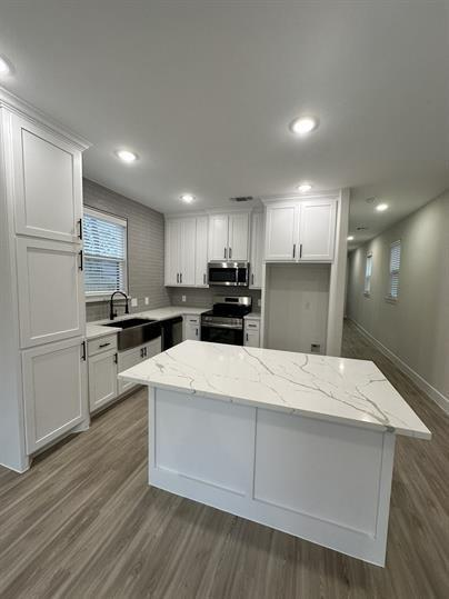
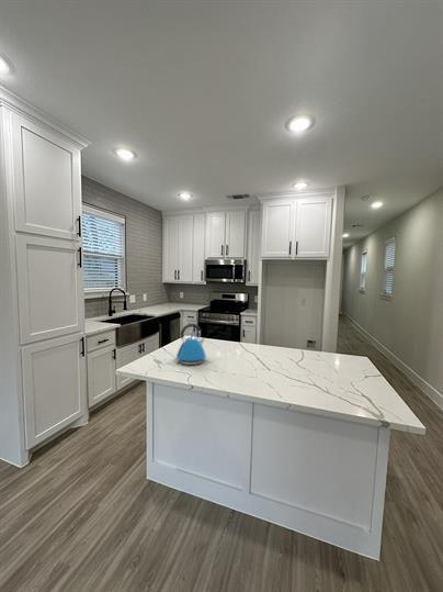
+ kettle (190, 342)
